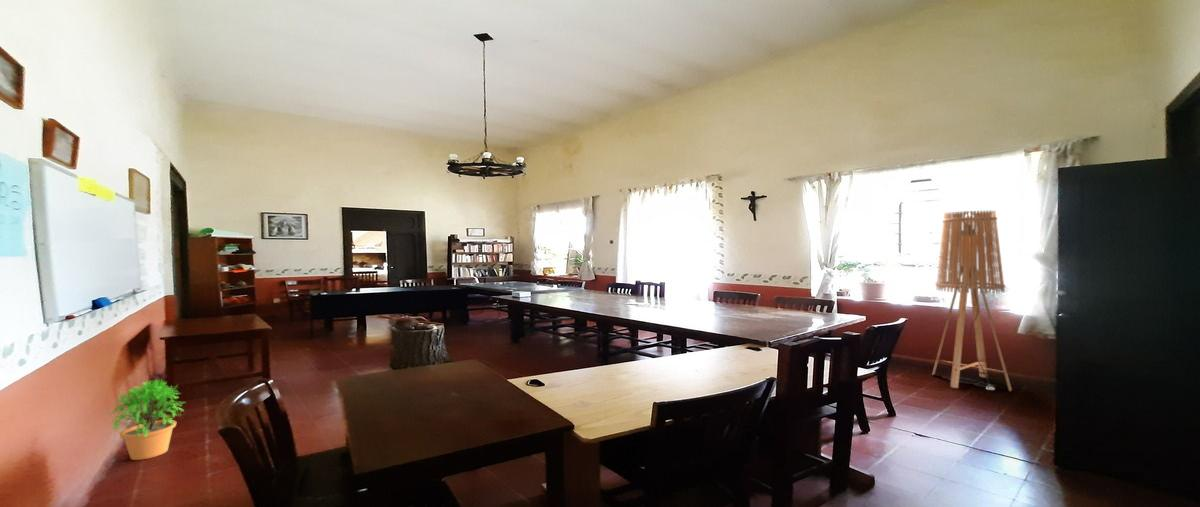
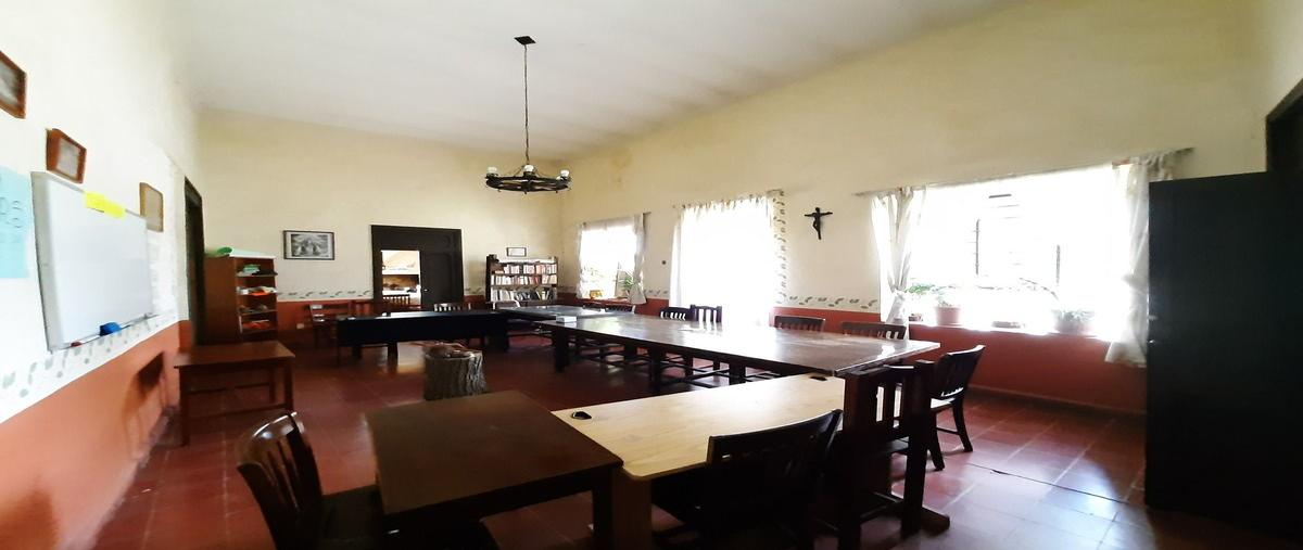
- potted plant (147, 417)
- floor lamp (971, 297)
